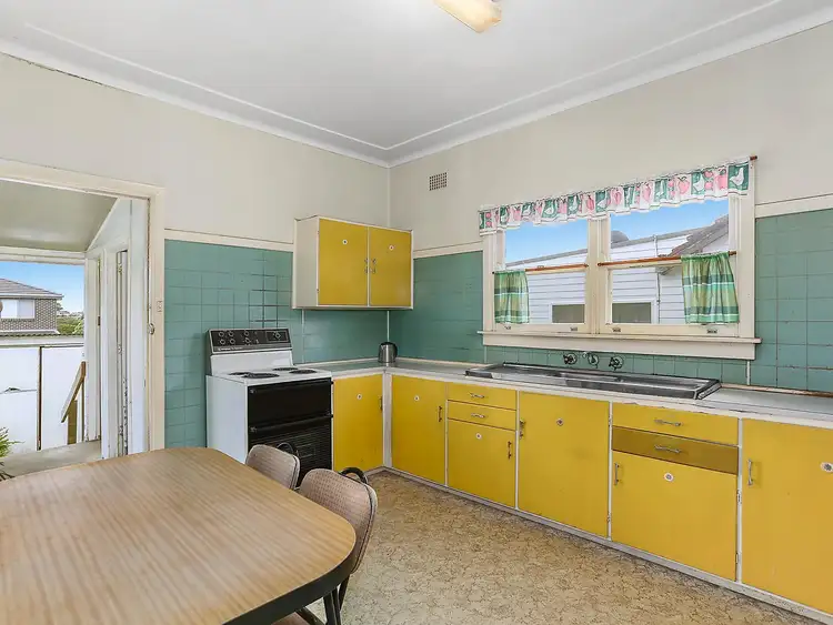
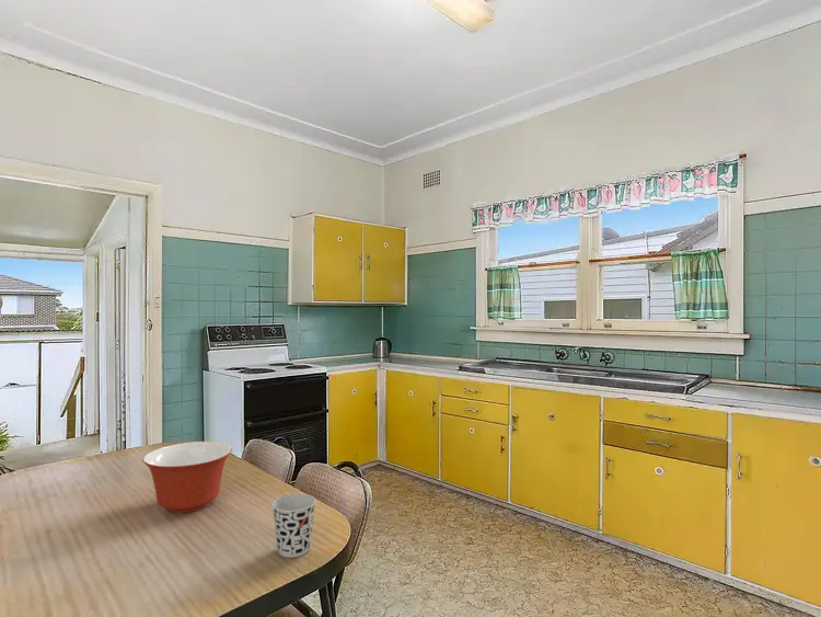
+ cup (293, 525)
+ mixing bowl (188, 478)
